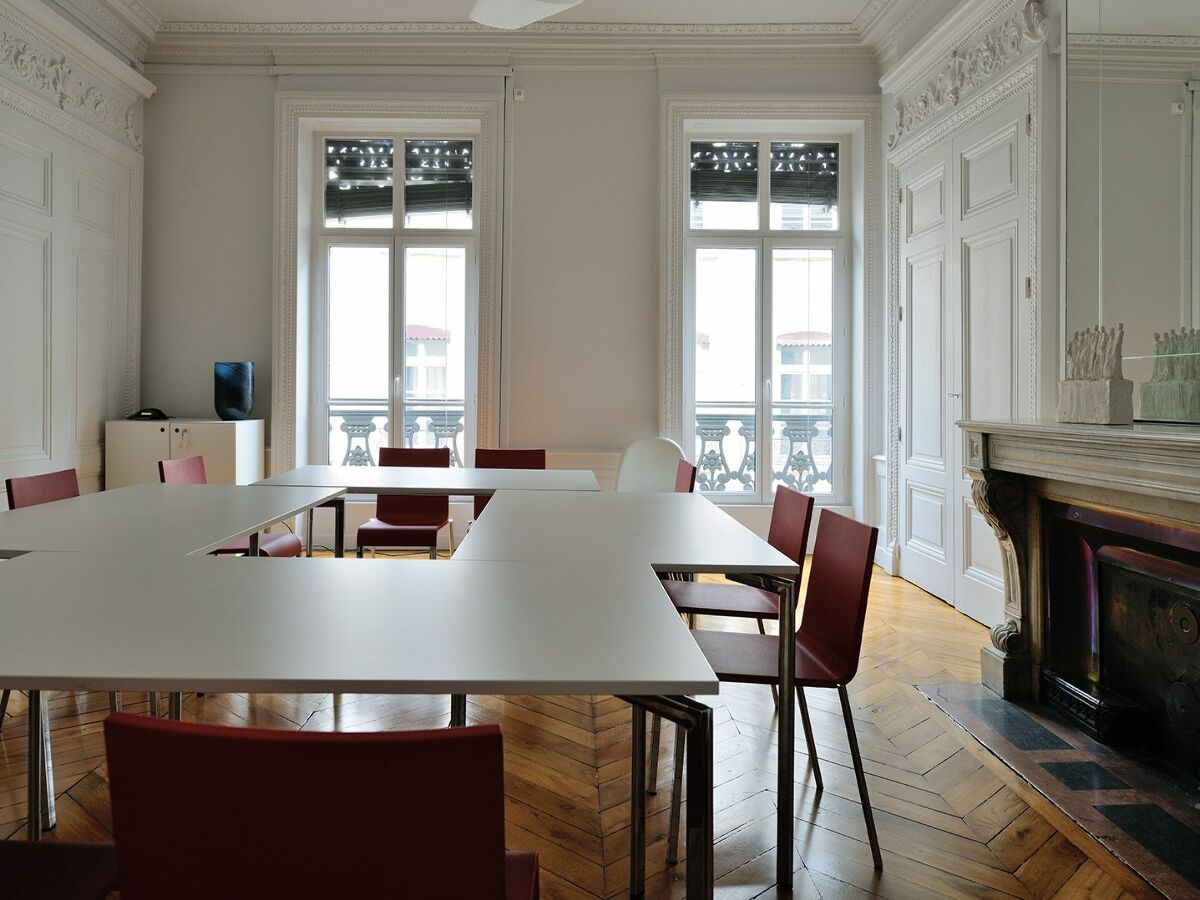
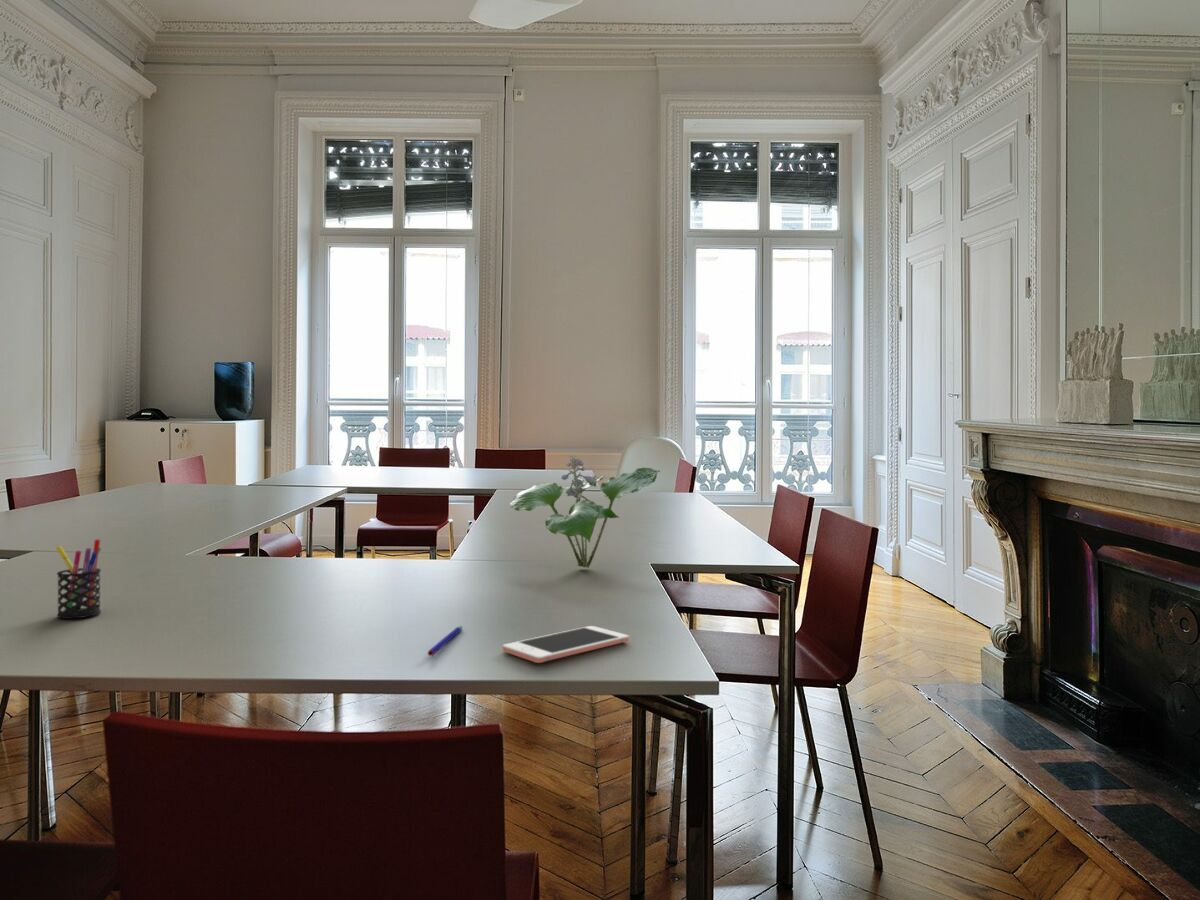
+ cell phone (567, 643)
+ pen holder (84, 576)
+ pen (446, 639)
+ plant (578, 513)
